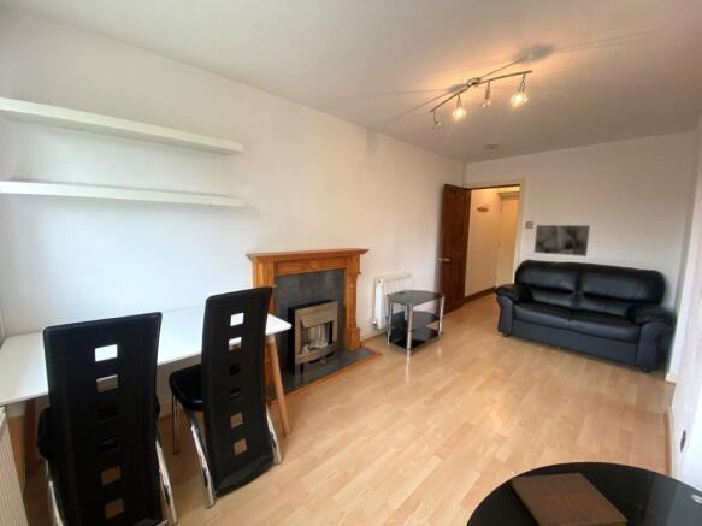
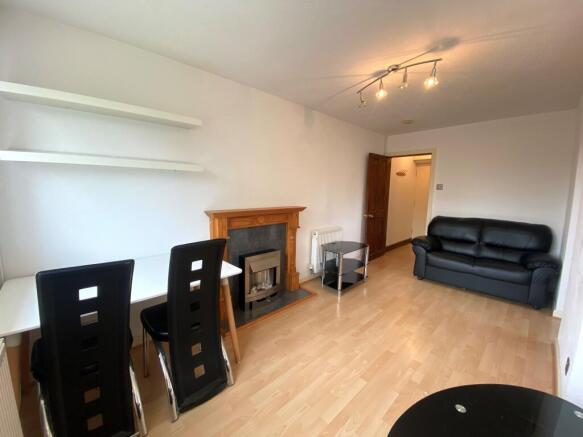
- notebook (564, 500)
- wall art (560, 240)
